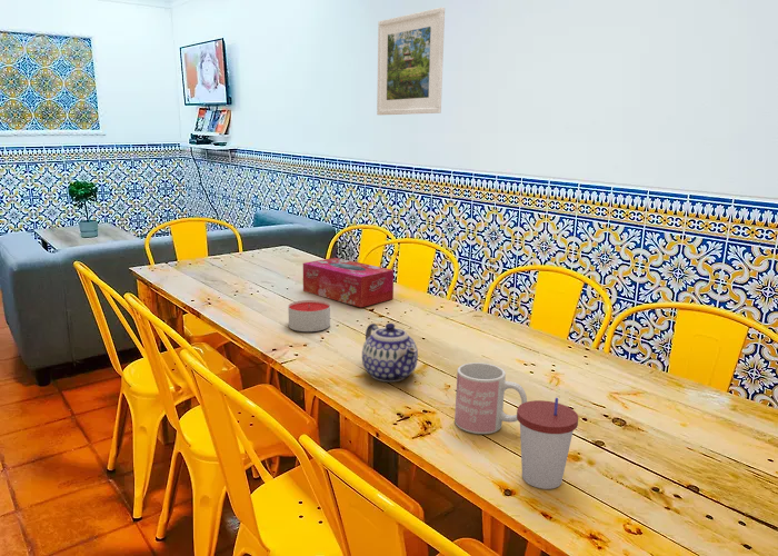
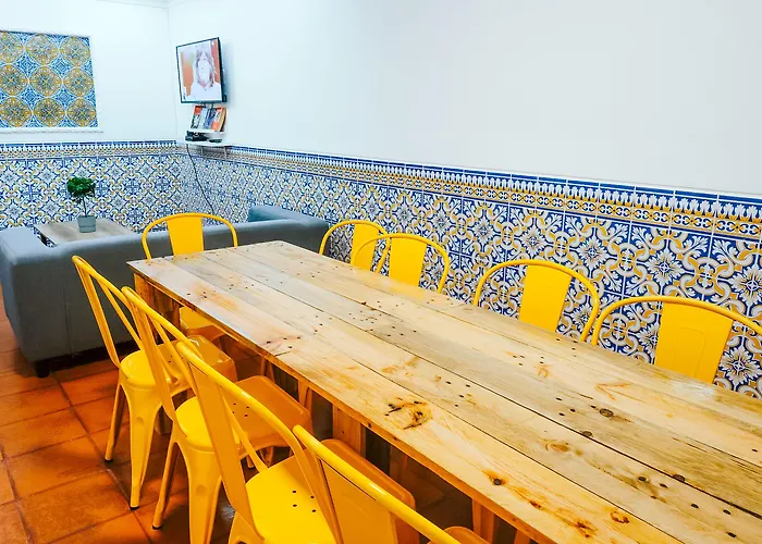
- cup (545, 437)
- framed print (408, 64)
- mug (487, 398)
- tissue box (347, 280)
- teapot (389, 349)
- candle (309, 315)
